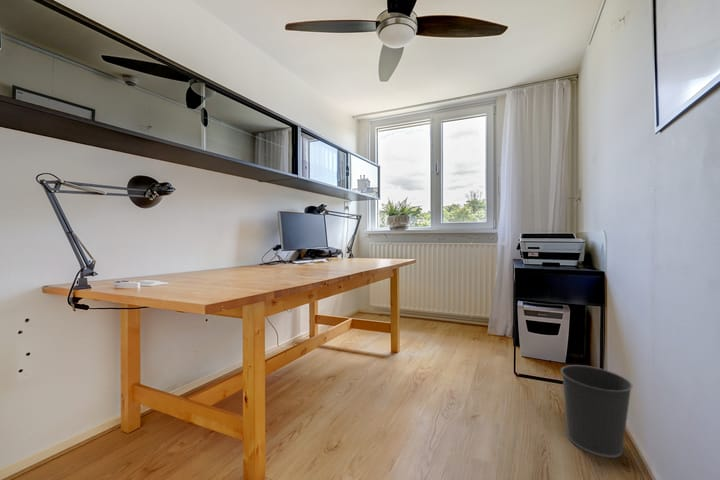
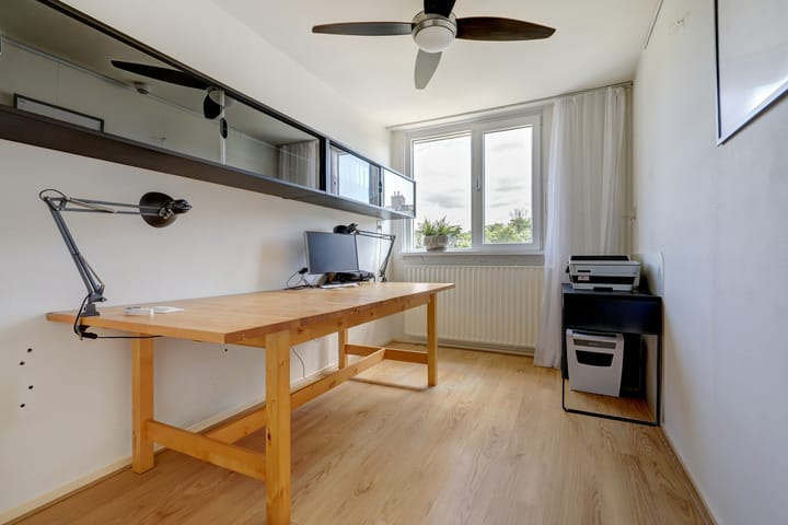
- wastebasket (594, 409)
